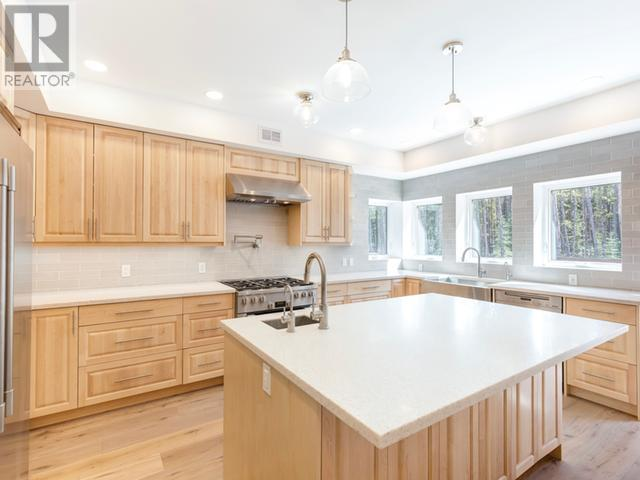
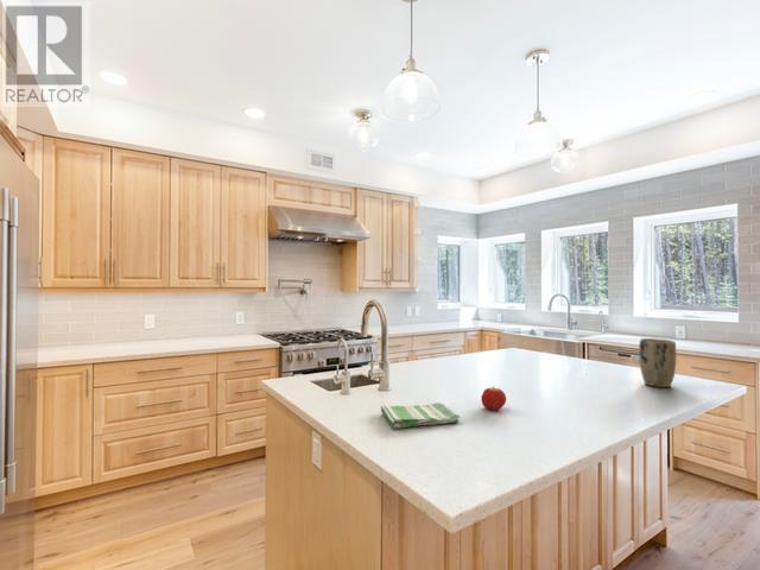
+ plant pot (657, 362)
+ dish towel (418, 412)
+ fruit (493, 397)
